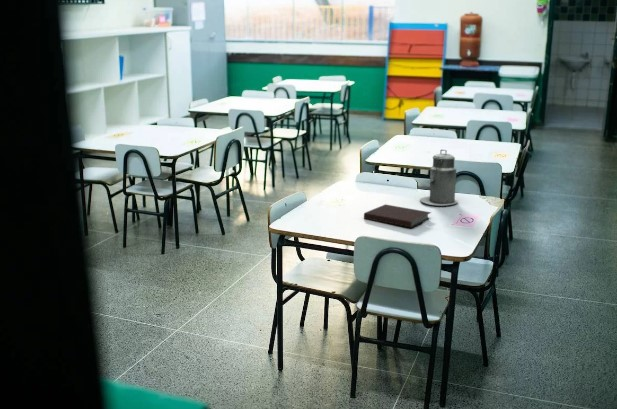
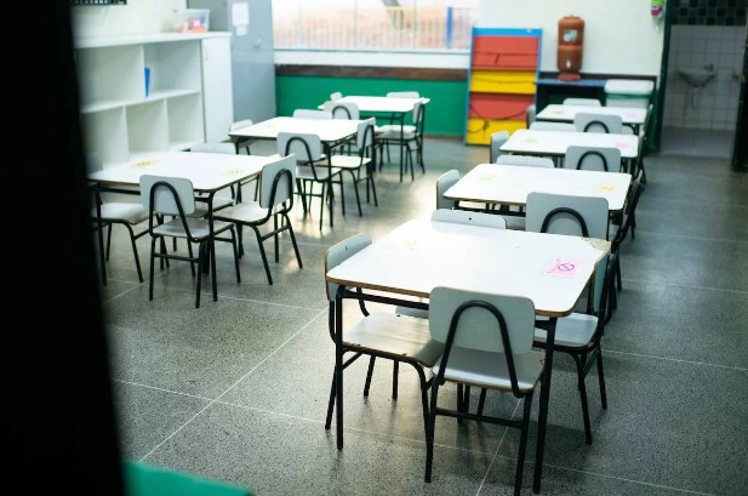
- canister (440, 175)
- notebook (397, 215)
